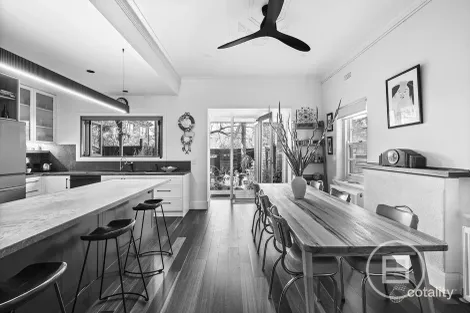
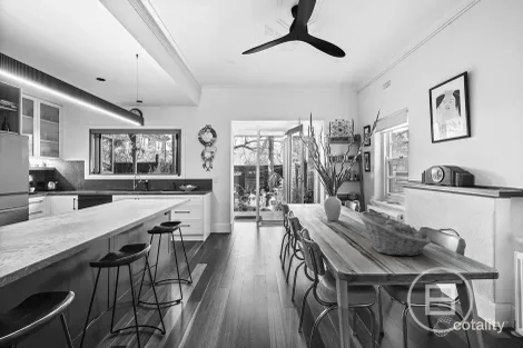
+ fruit basket (392, 231)
